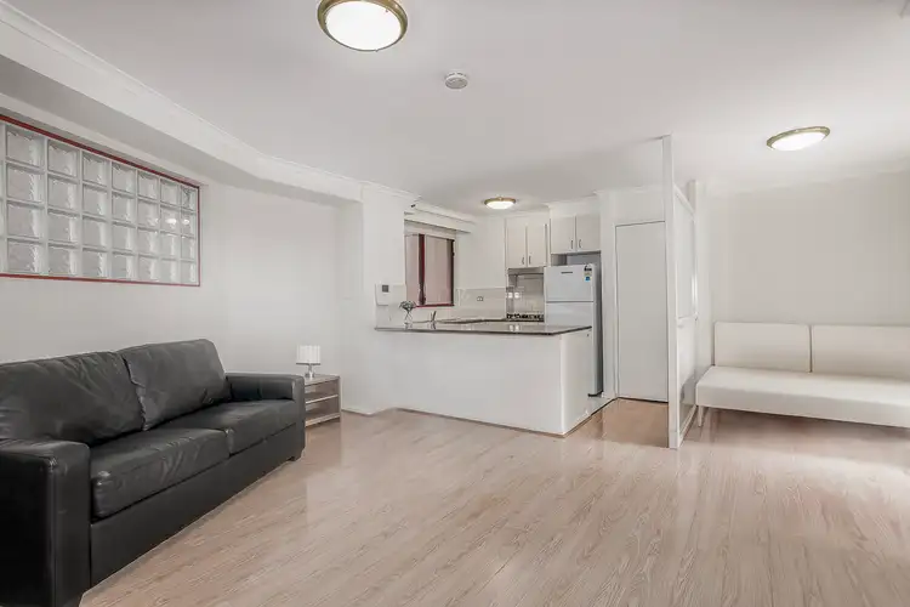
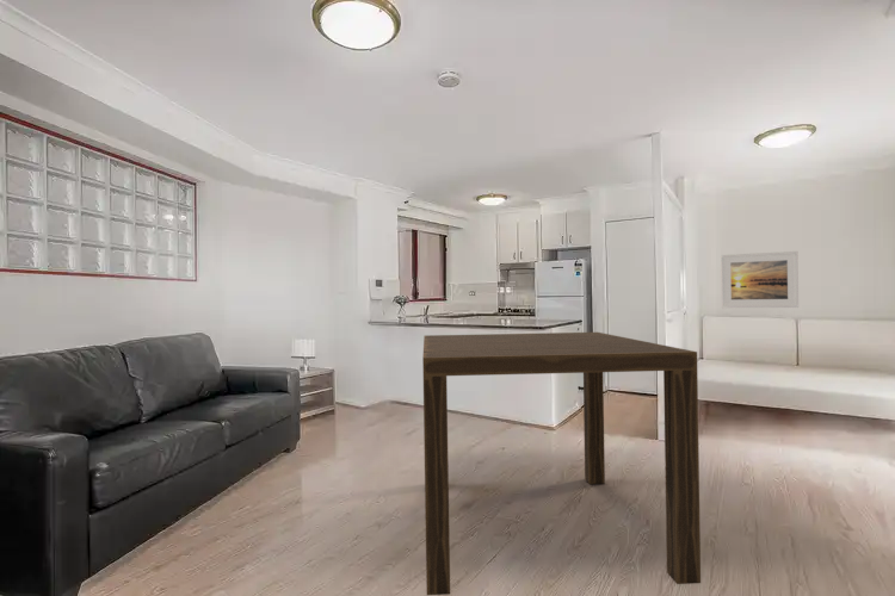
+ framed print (758, 280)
+ dining table (584, 426)
